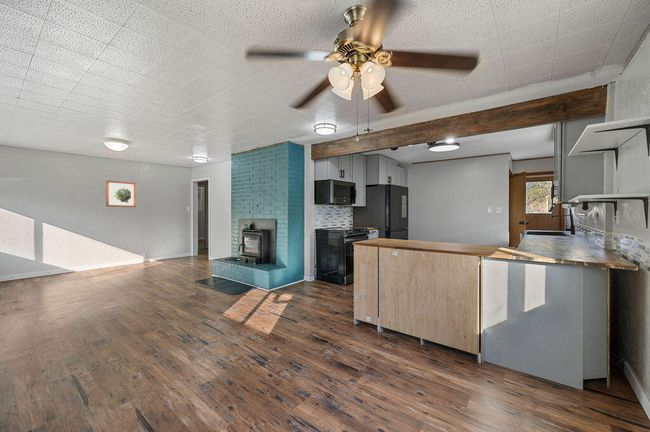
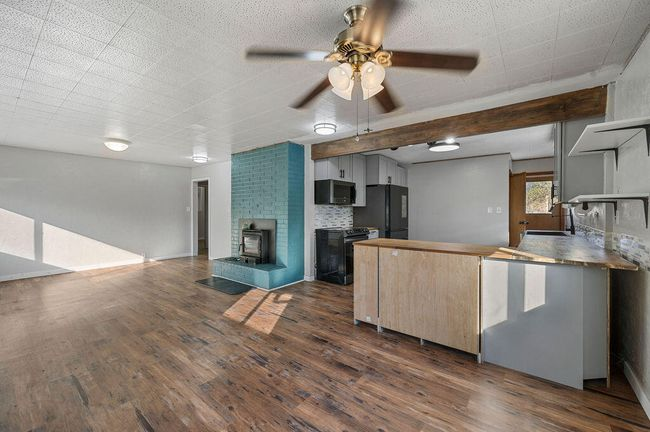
- wall art (121, 194)
